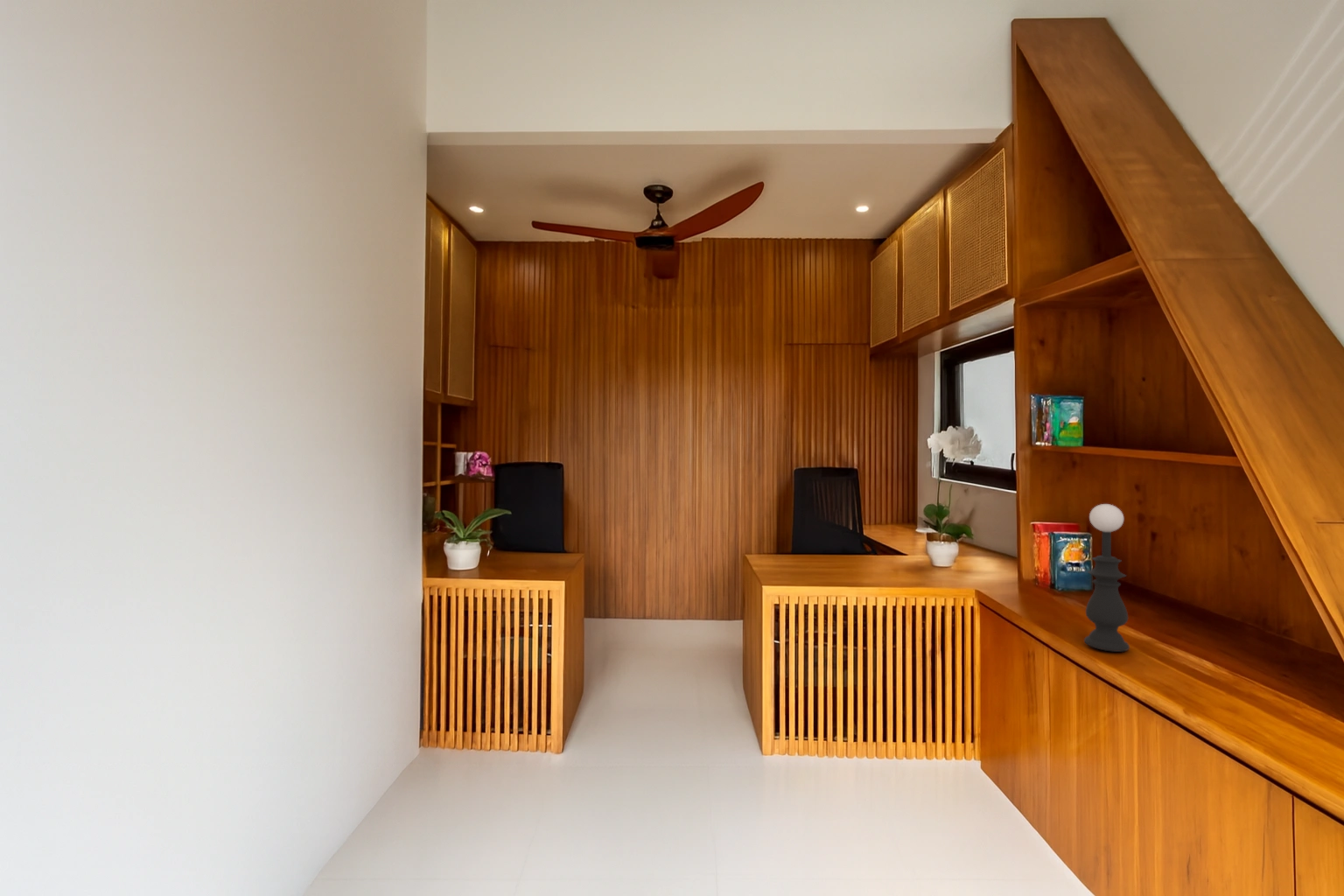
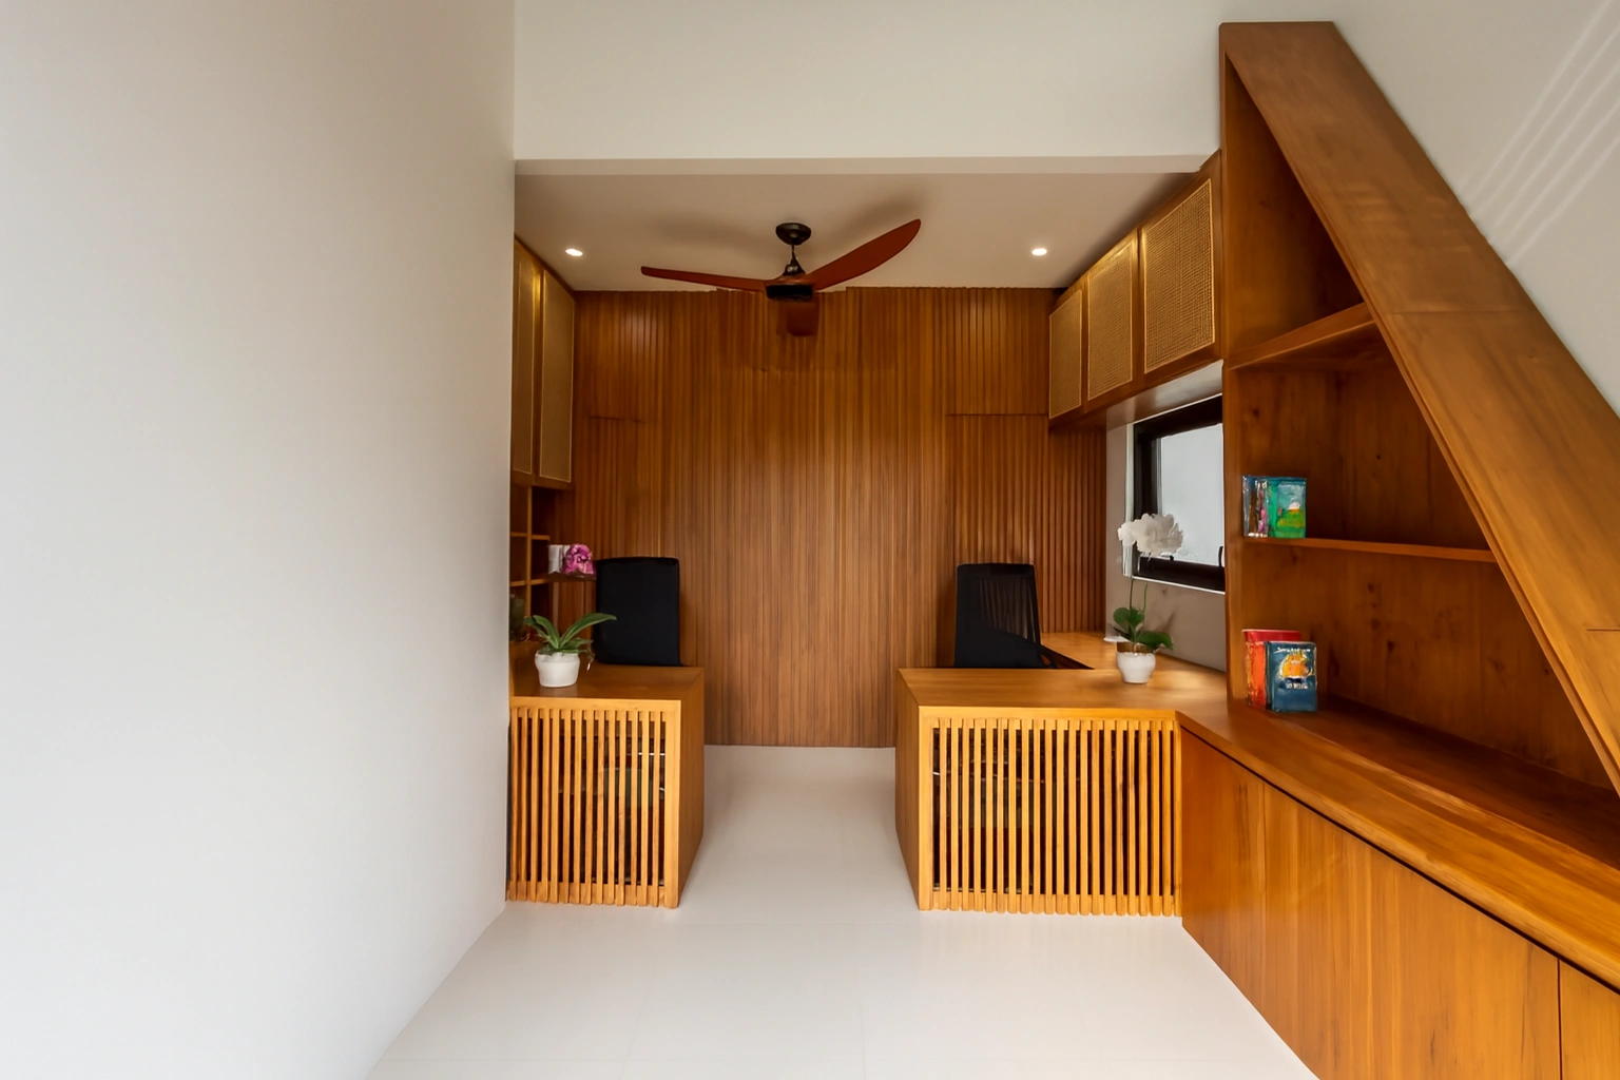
- table lamp (1106, 575)
